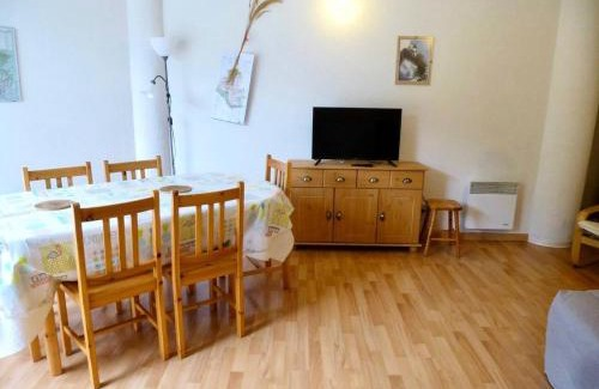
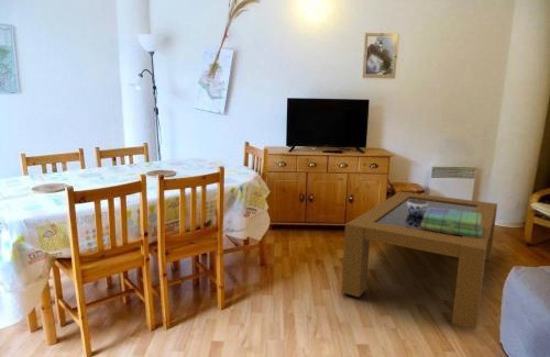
+ stack of books (452, 221)
+ coffee table (428, 243)
+ jar (417, 205)
